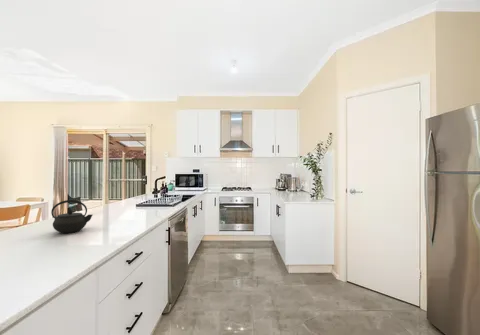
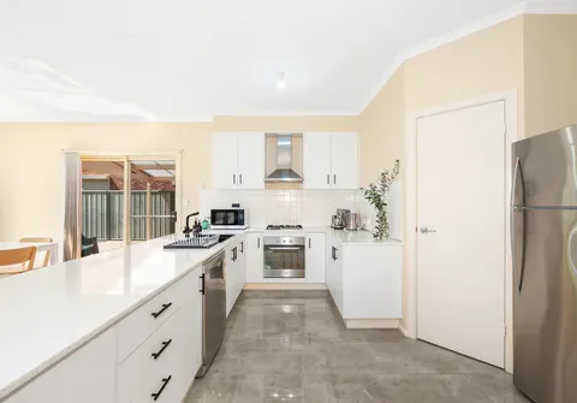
- kettle (72, 215)
